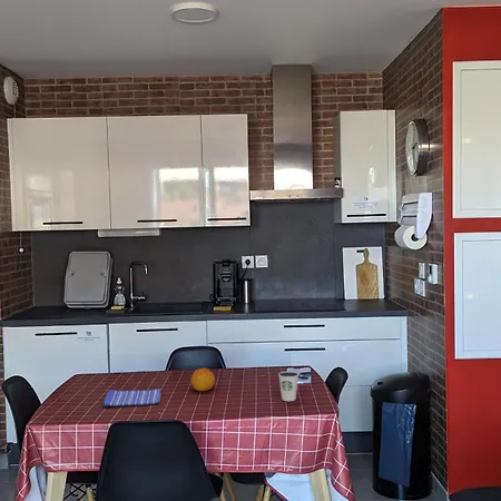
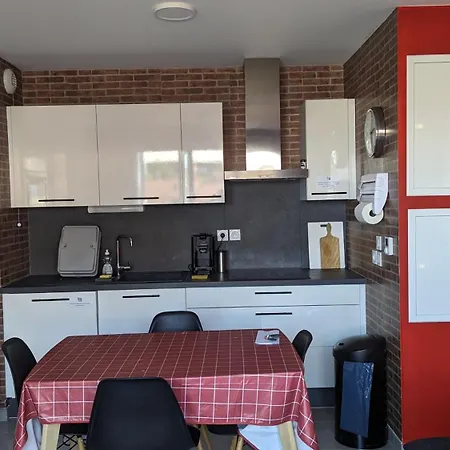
- fruit (203, 379)
- dish towel (132, 396)
- dixie cup (288, 386)
